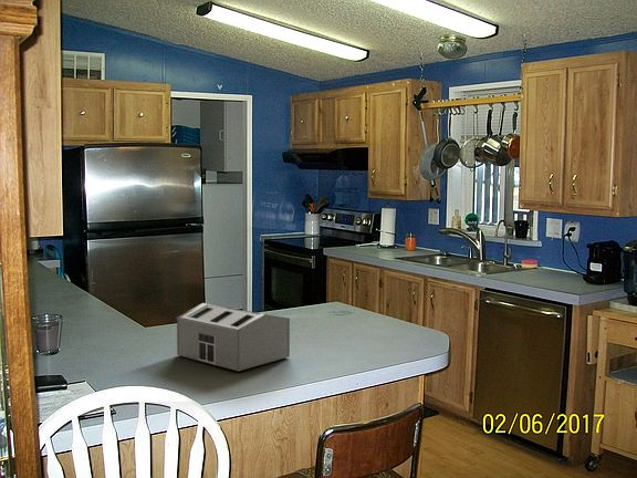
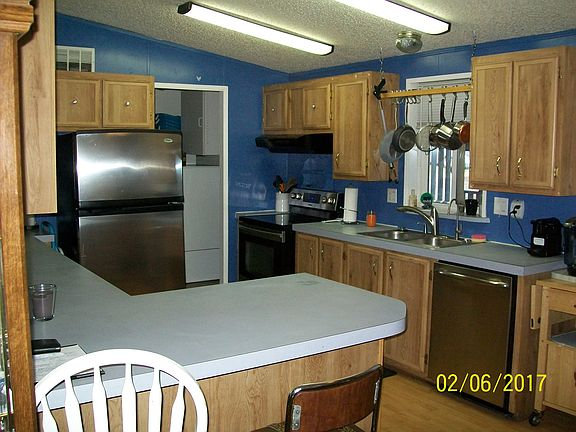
- toaster (232, 332)
